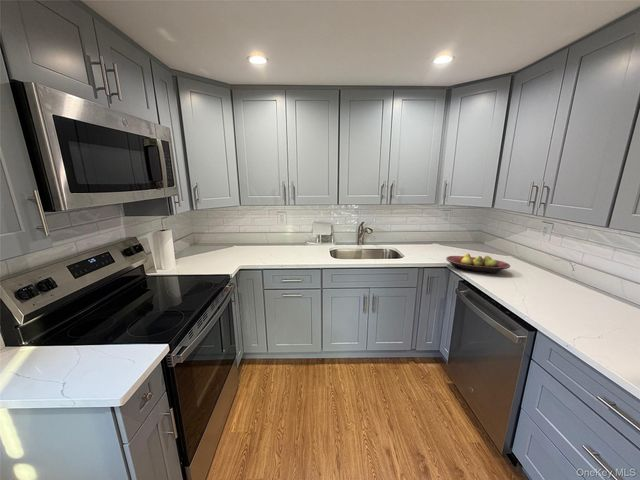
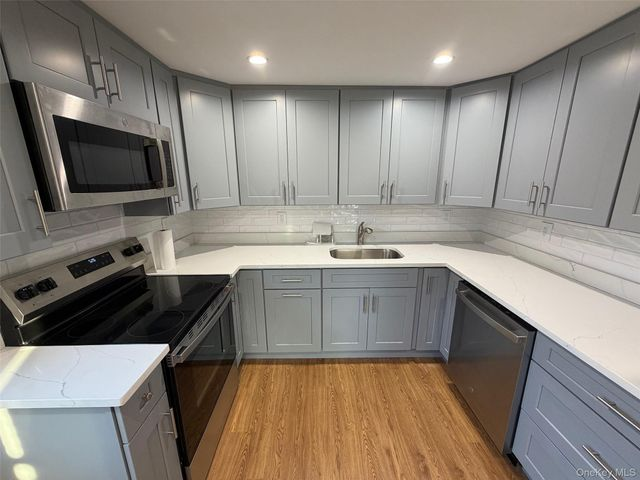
- fruit bowl (476, 262)
